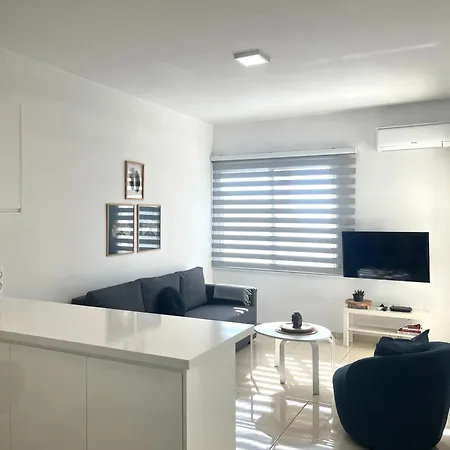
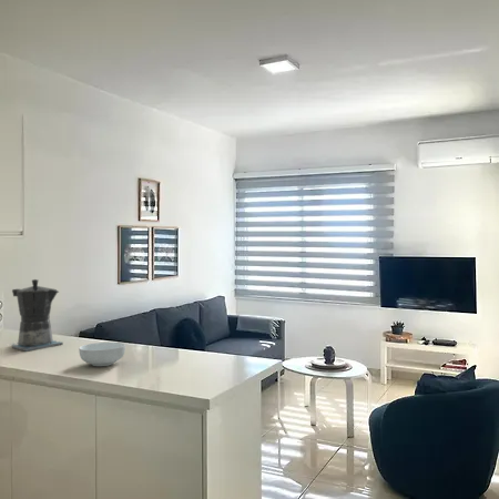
+ coffee maker (34, 312)
+ cereal bowl (102, 354)
